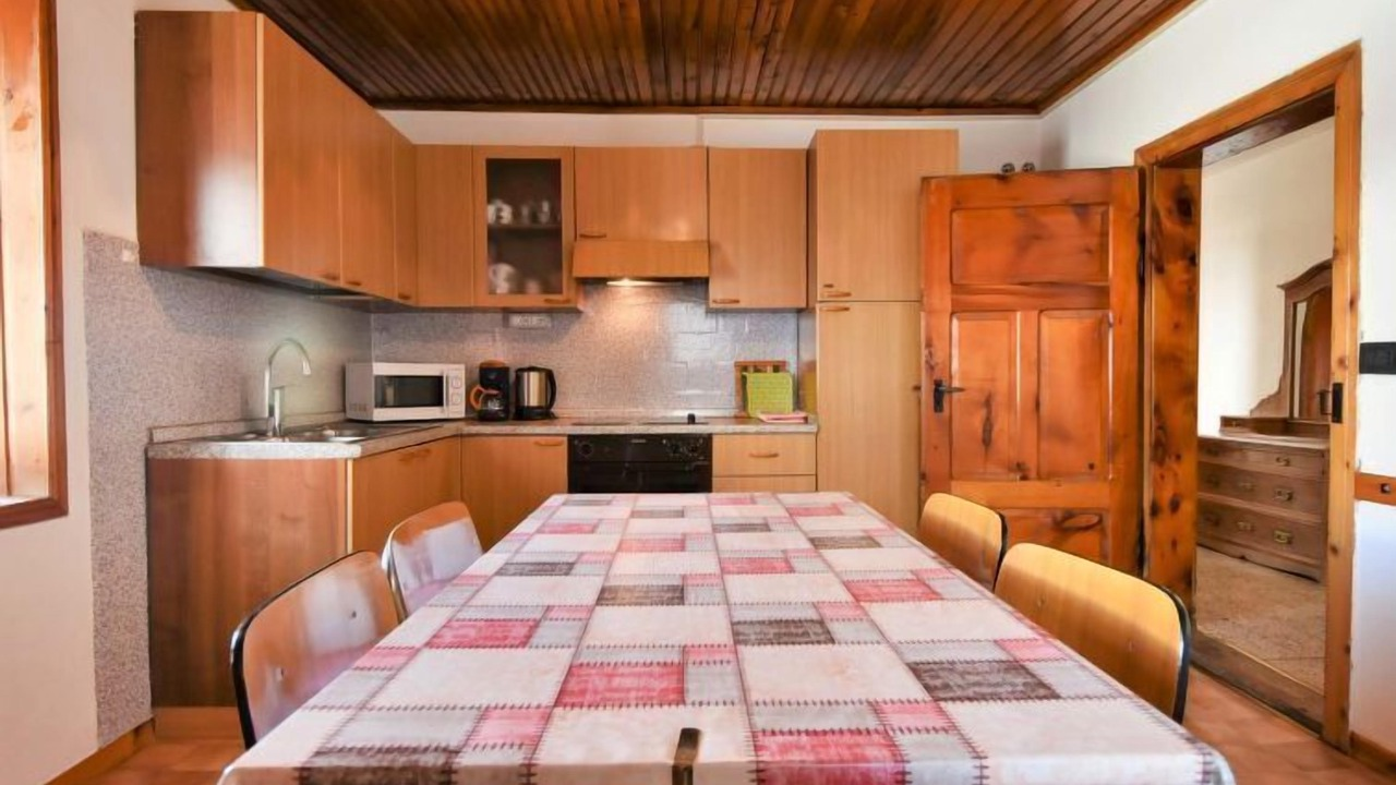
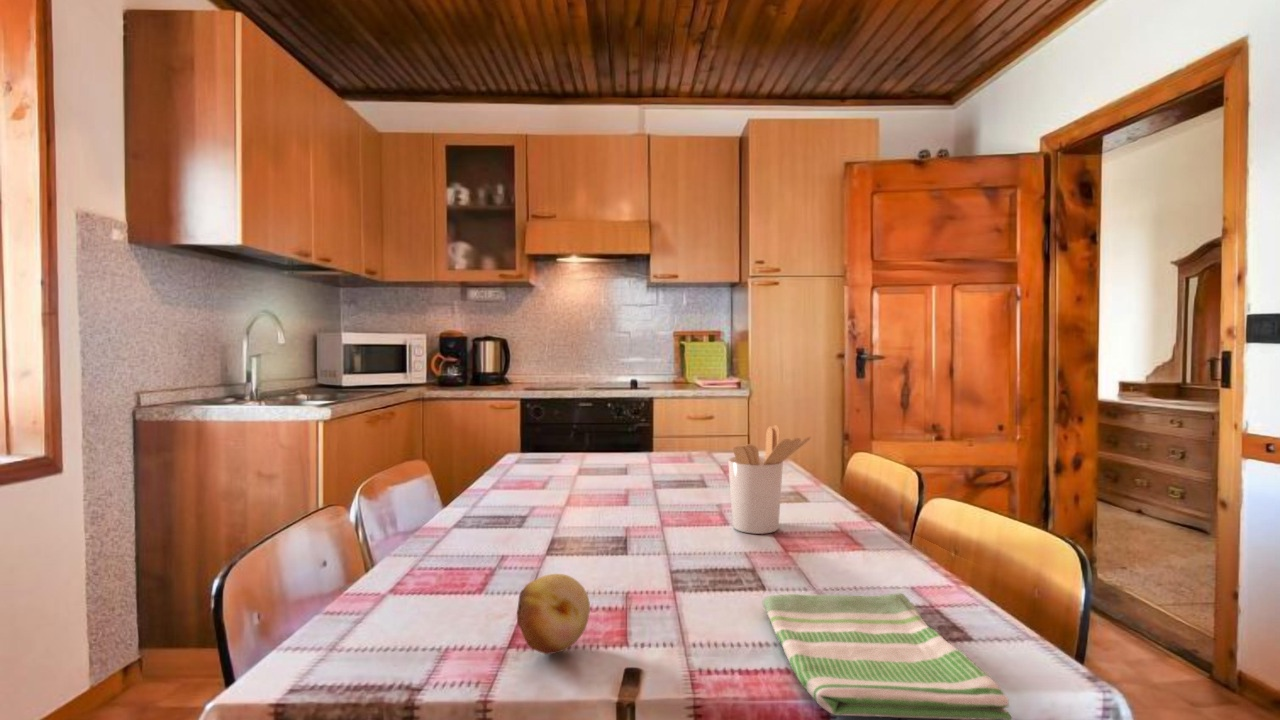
+ fruit (554, 612)
+ dish towel (867, 643)
+ utensil holder (767, 479)
